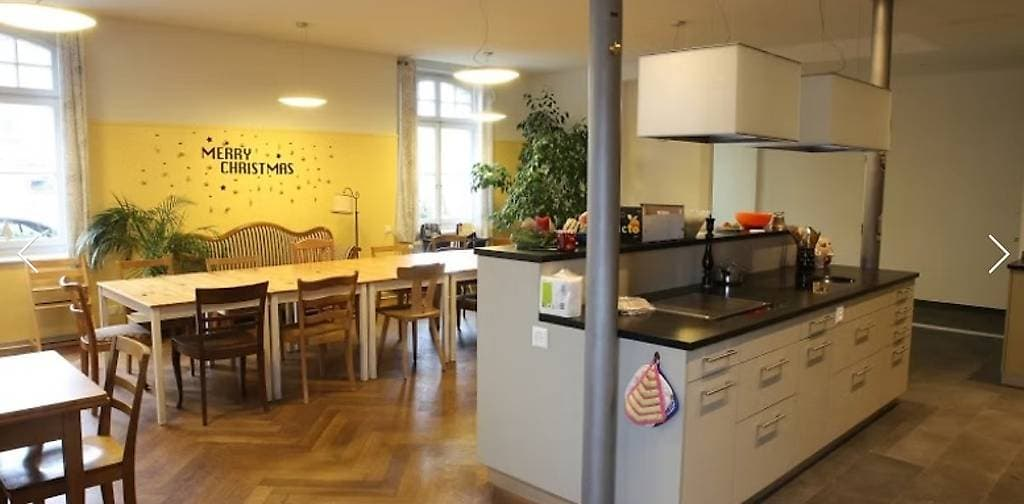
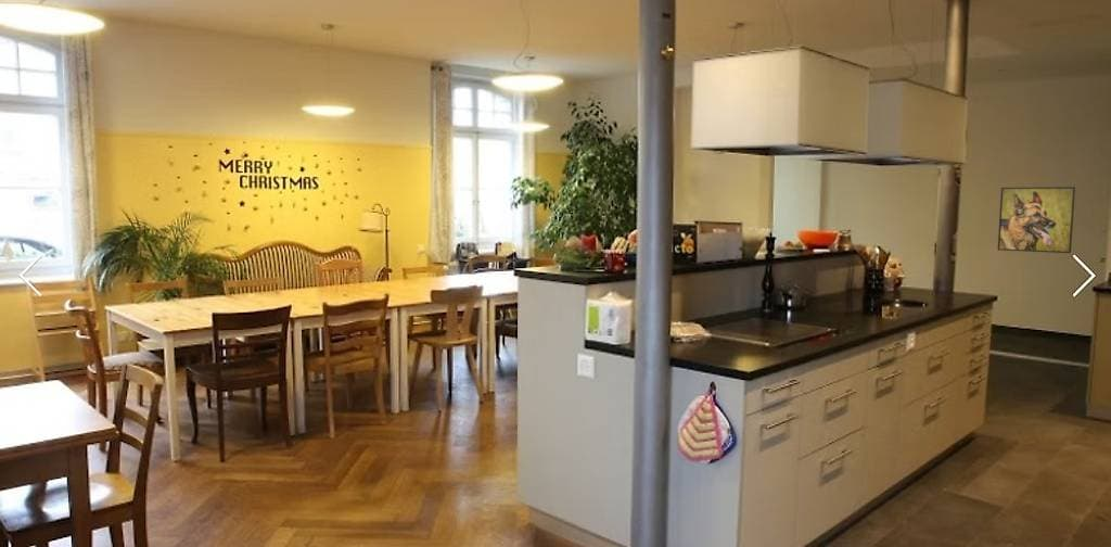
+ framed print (1035, 219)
